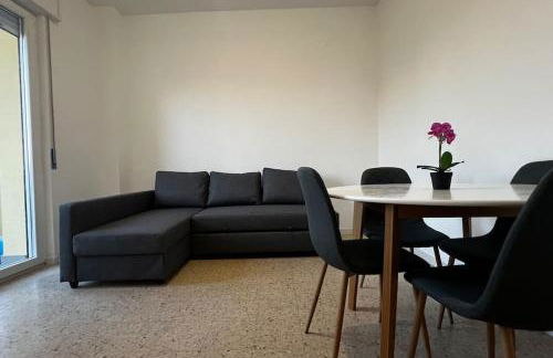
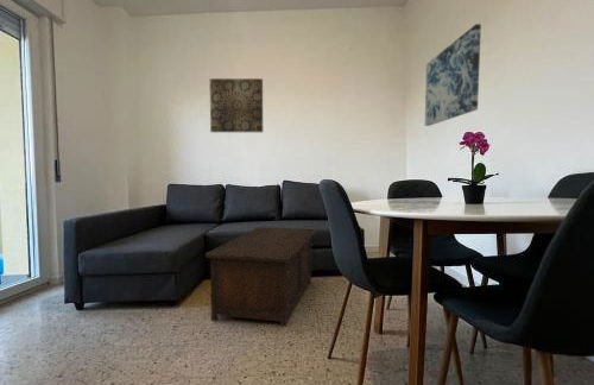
+ wall art (236, 106)
+ cabinet (270, 269)
+ wall art (448, 83)
